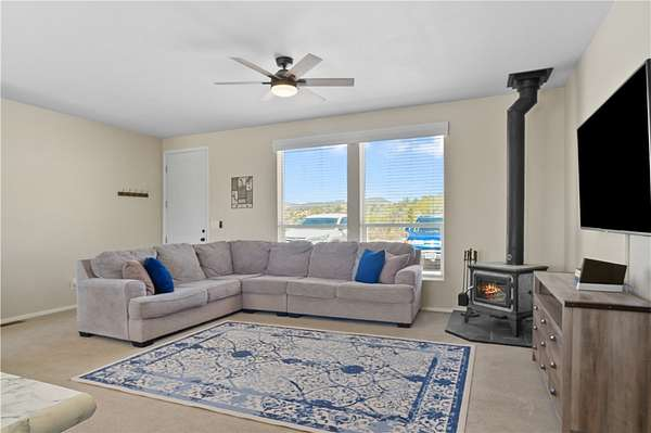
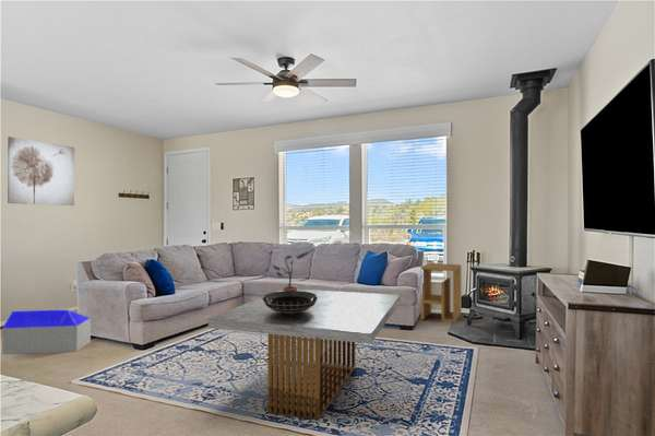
+ wall art (43, 173)
+ decorative bowl (289, 303)
+ potted plant (290, 274)
+ architectural model (48, 329)
+ coffee table (317, 345)
+ side table (442, 291)
